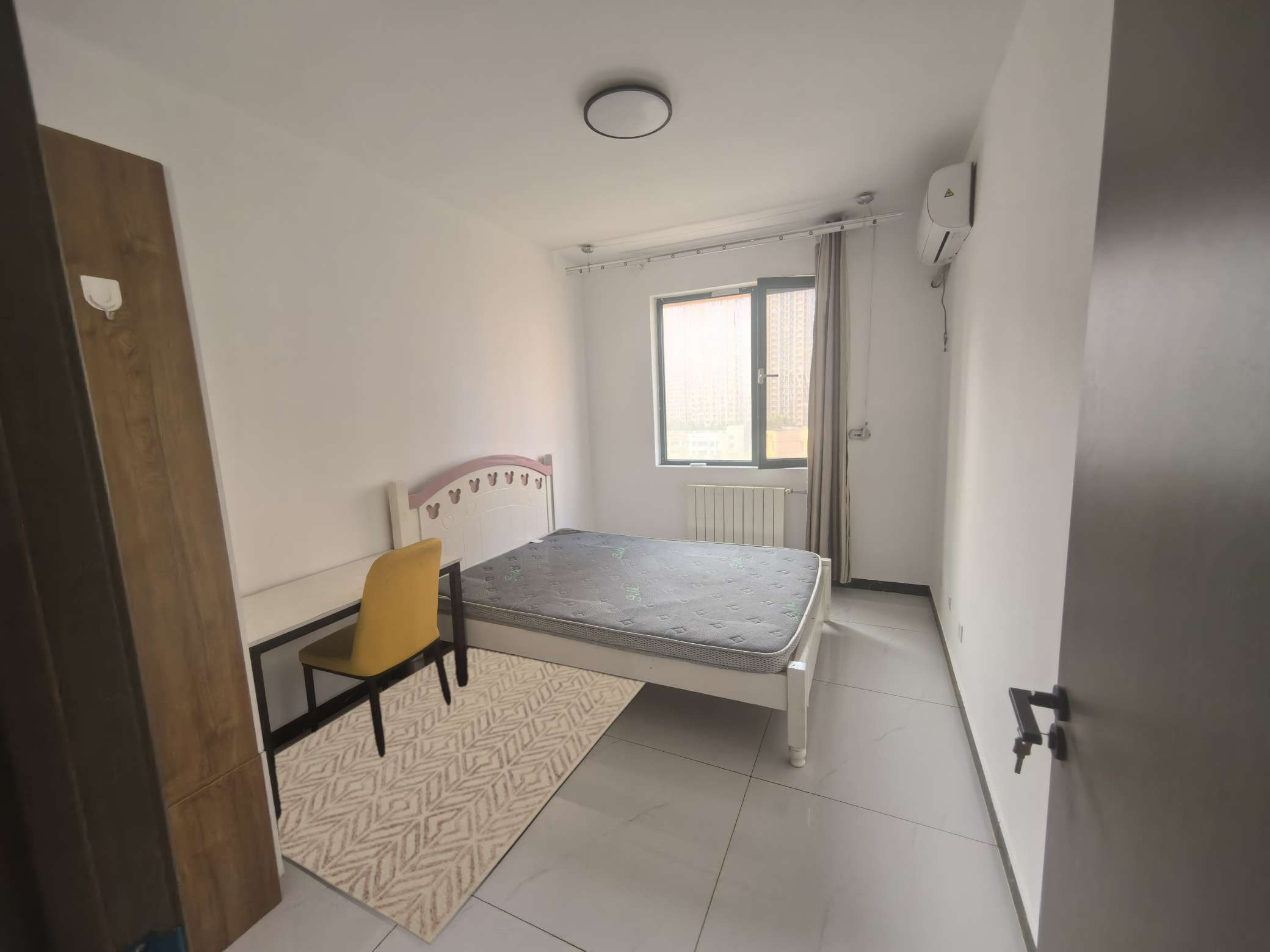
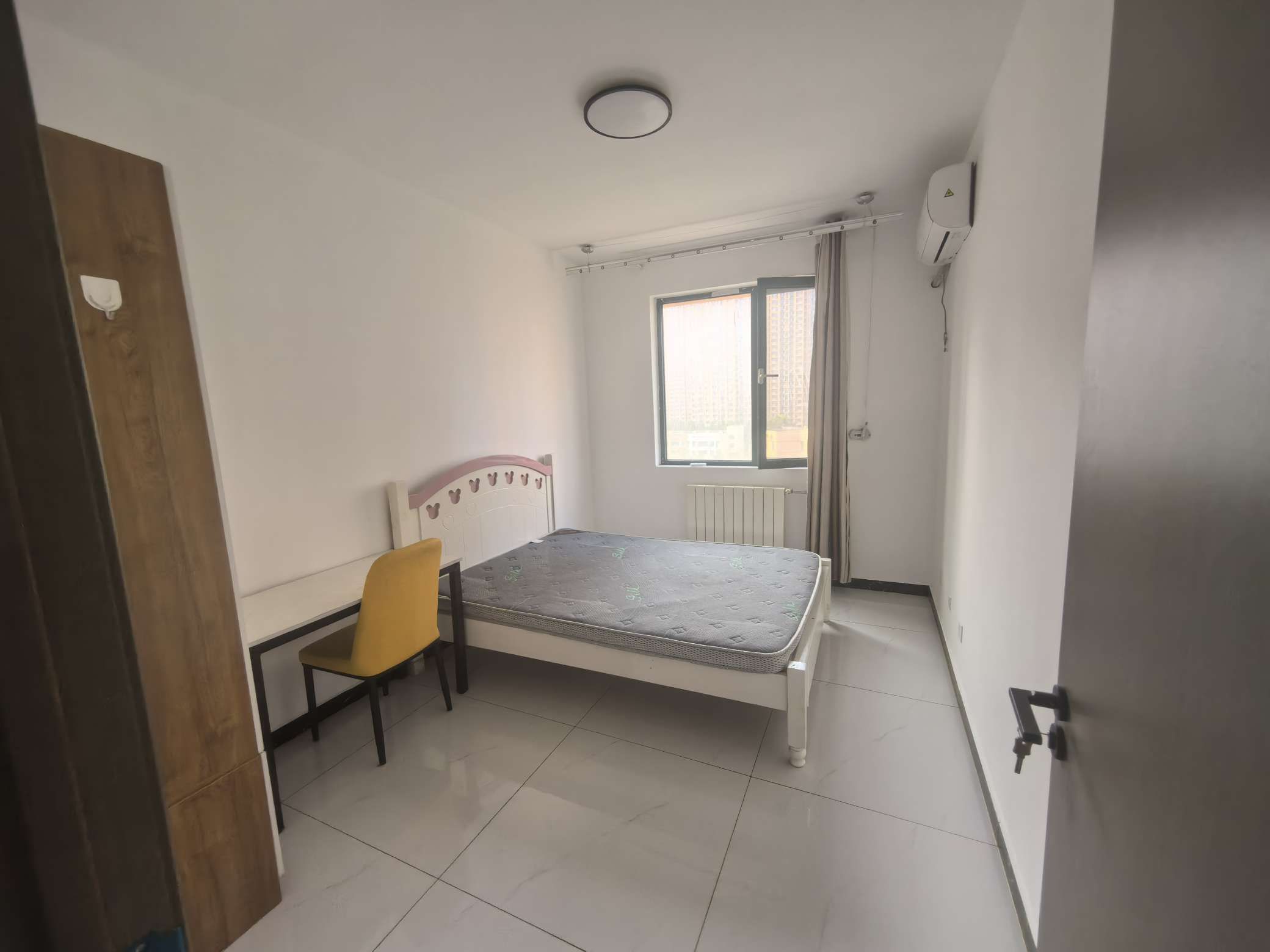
- rug (489, 707)
